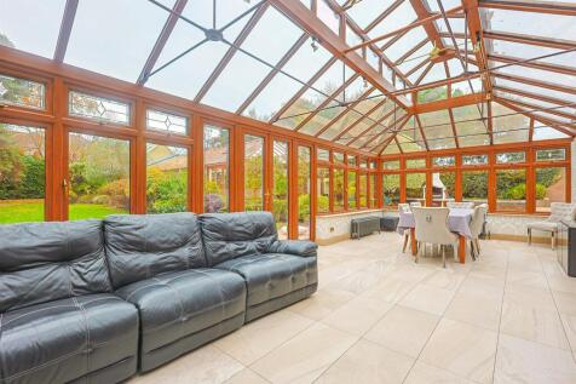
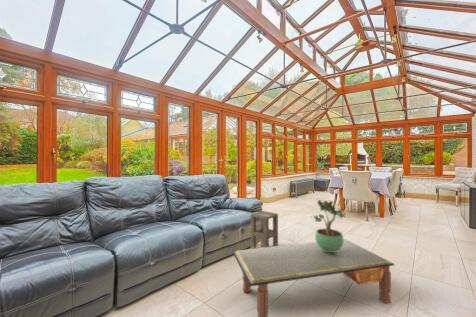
+ side table (264, 232)
+ coffee table (309, 276)
+ potted plant (330, 225)
